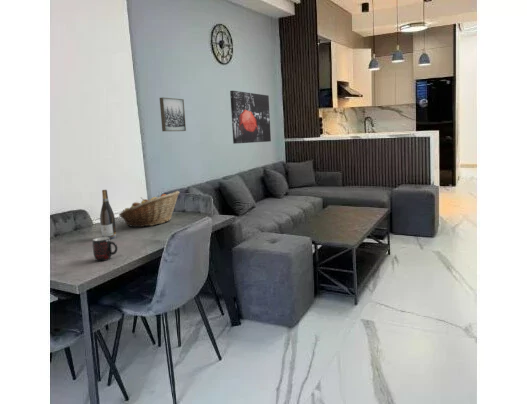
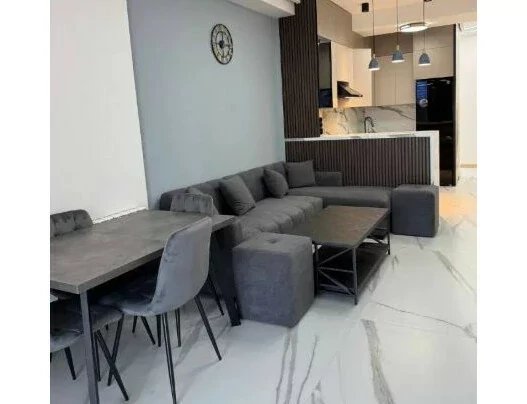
- wine bottle (106, 214)
- mug (105, 248)
- fruit basket (151, 207)
- wall art (252, 118)
- wall art (173, 114)
